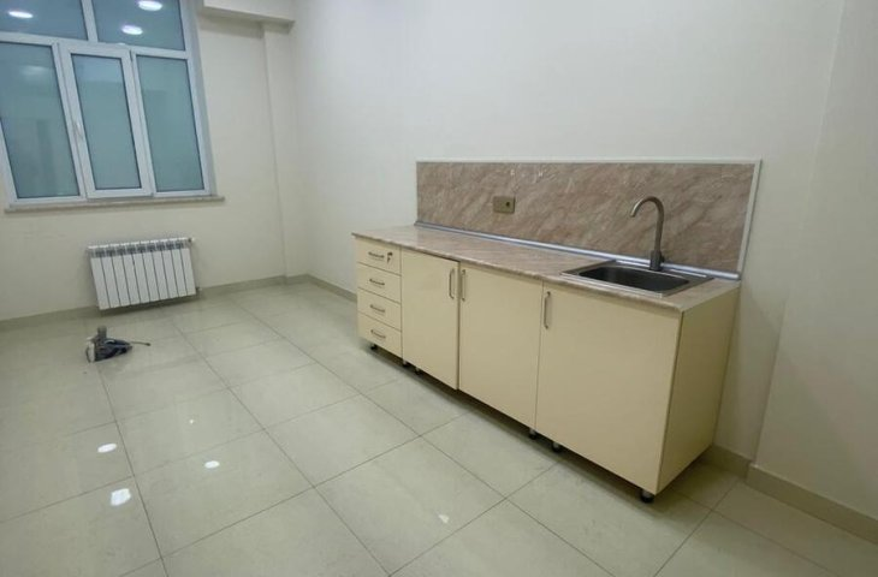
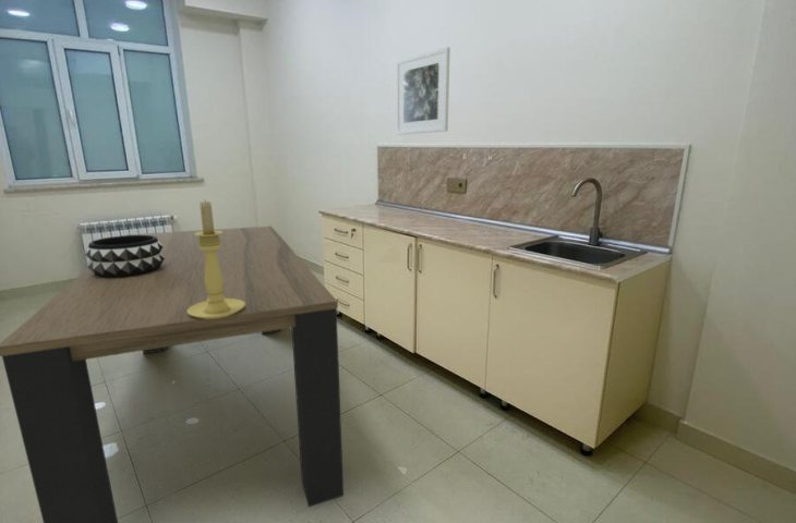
+ dining table (208, 332)
+ decorative bowl (125, 254)
+ candle holder (210, 256)
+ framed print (420, 94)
